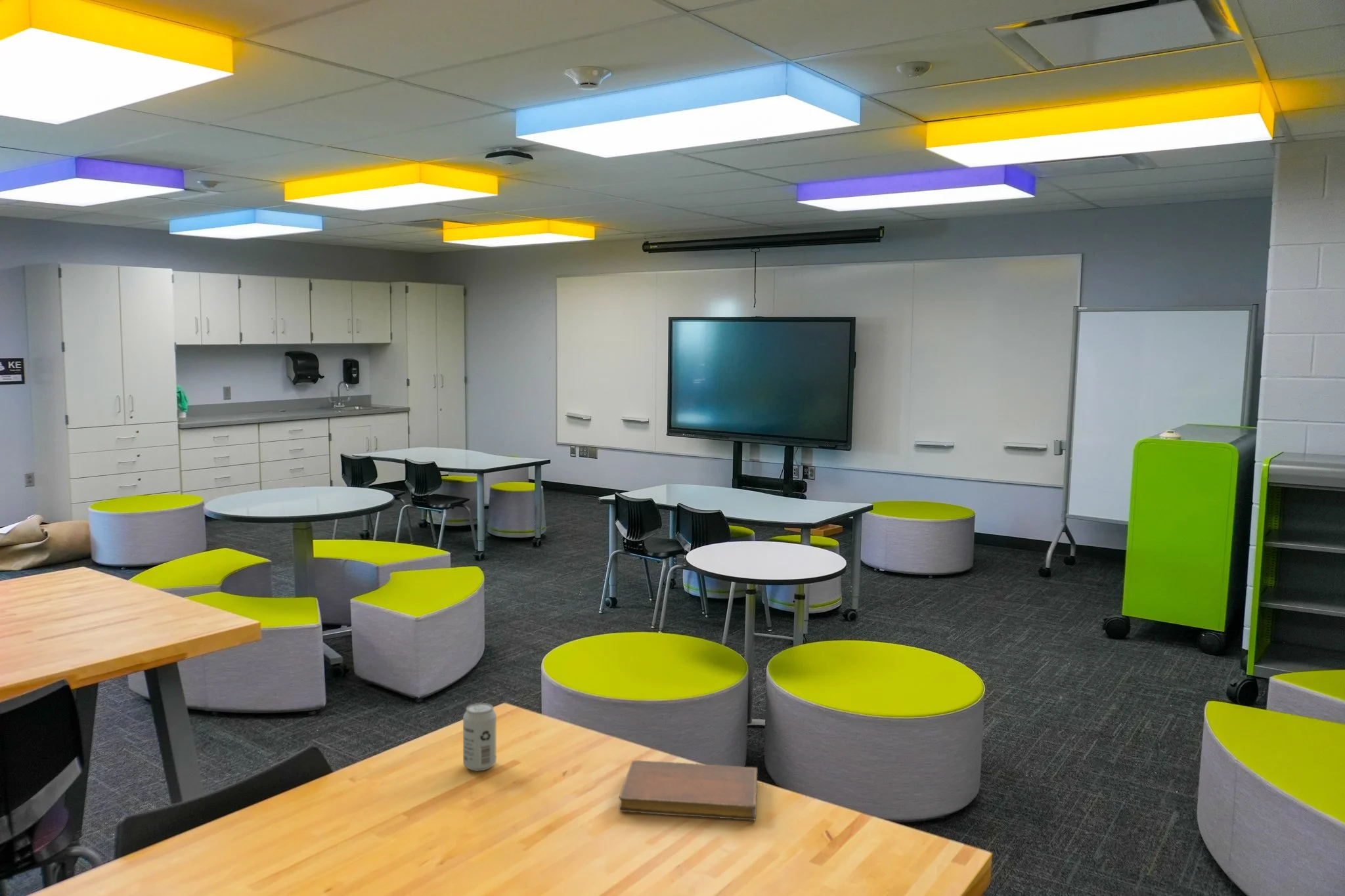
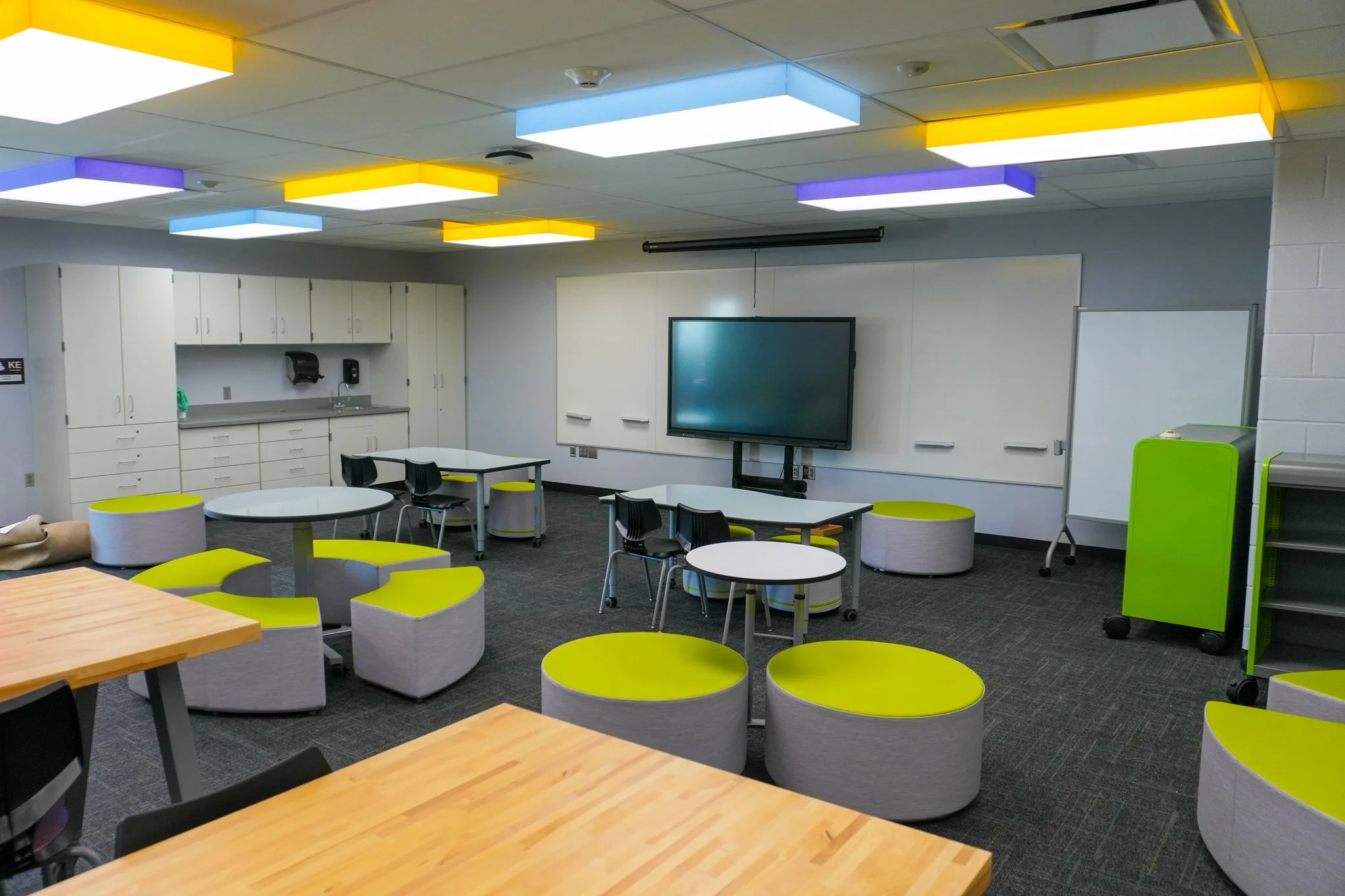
- beverage can (479, 736)
- notebook (690, 788)
